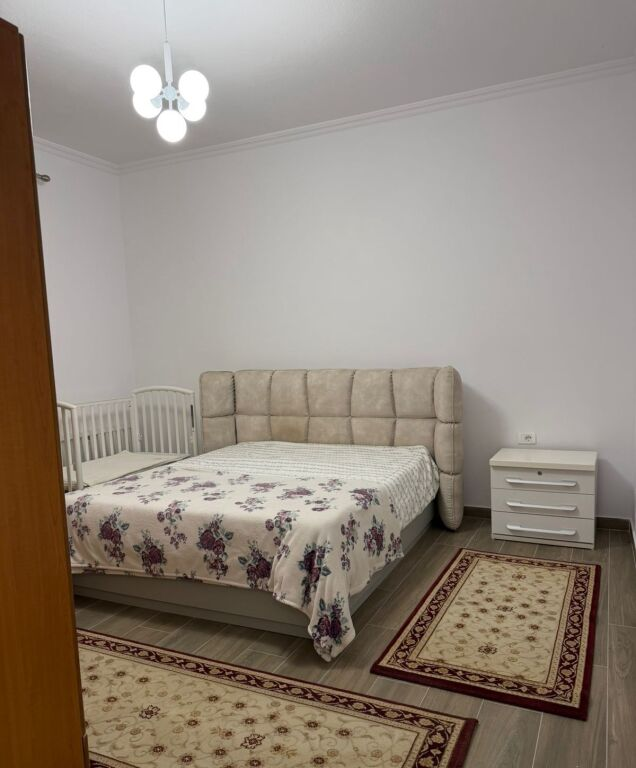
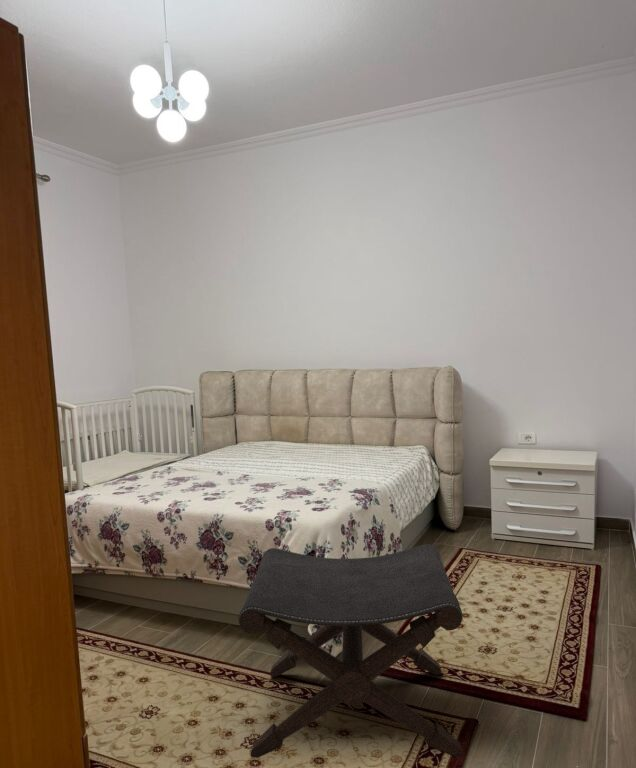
+ footstool (352, 641)
